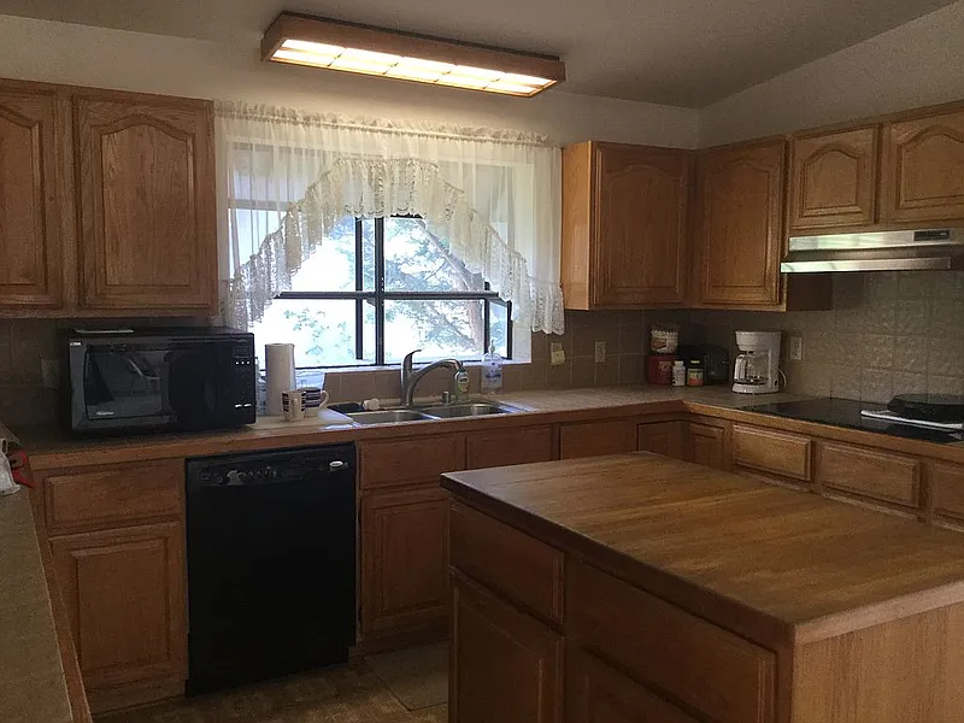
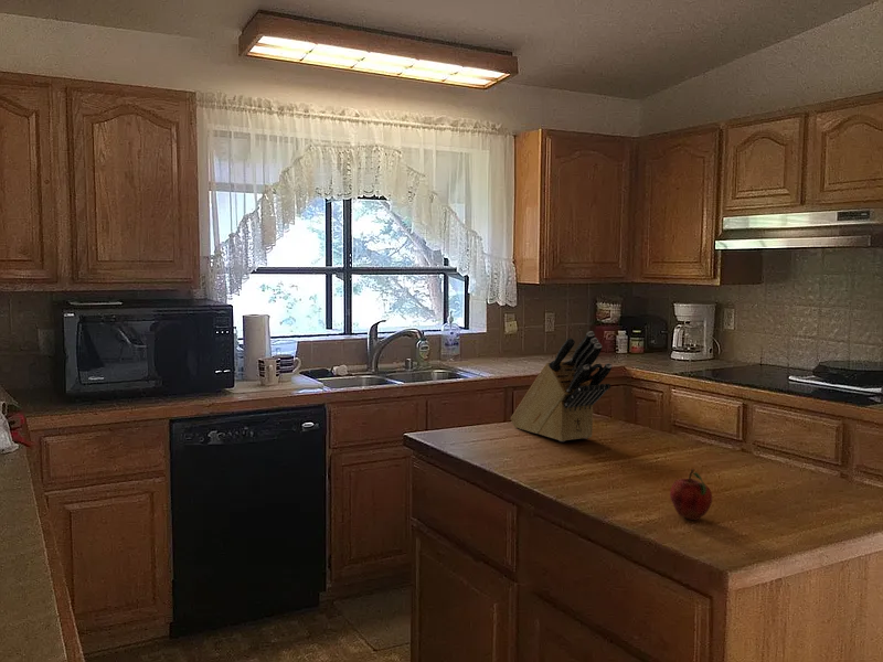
+ knife block (560, 383)
+ fruit (692, 494)
